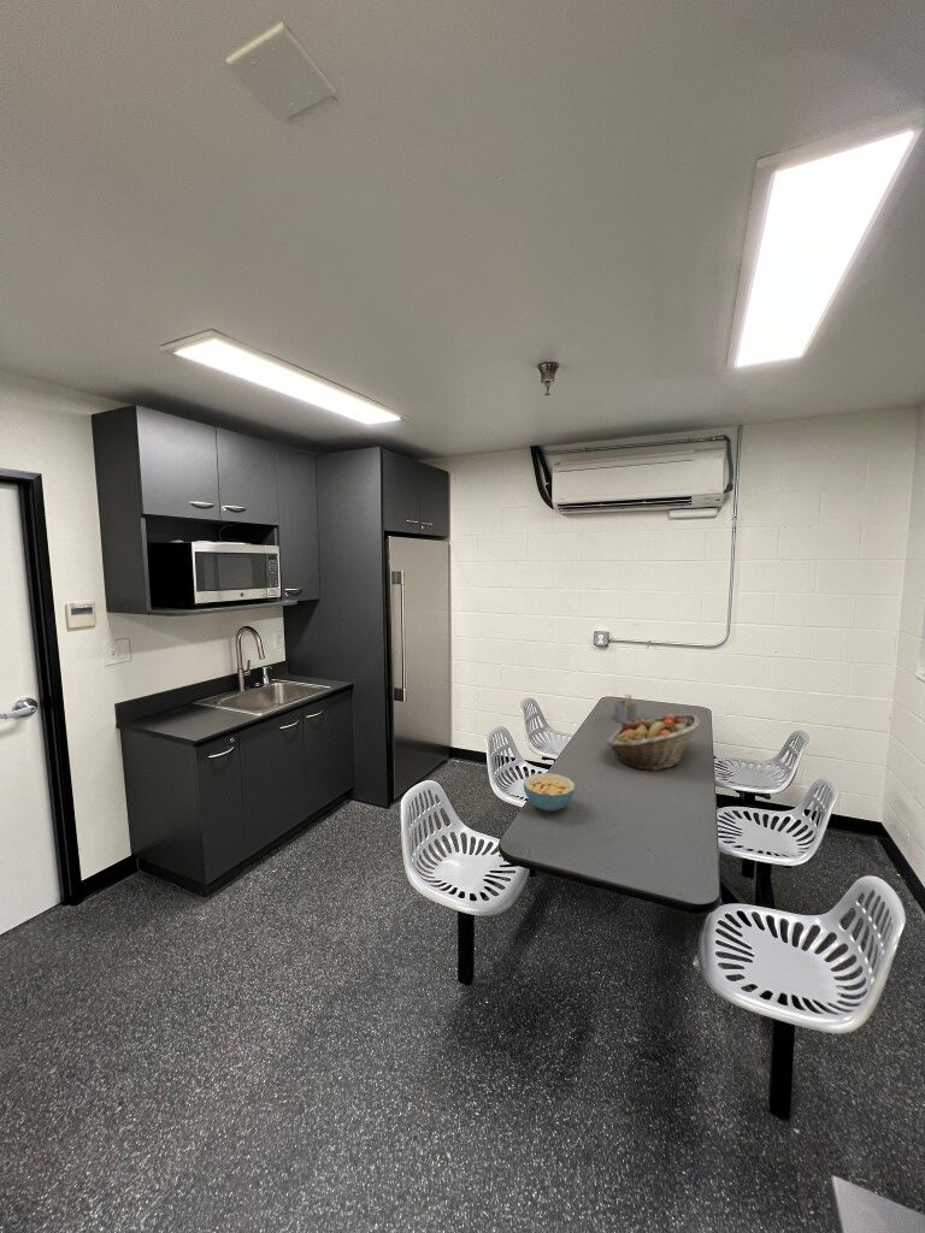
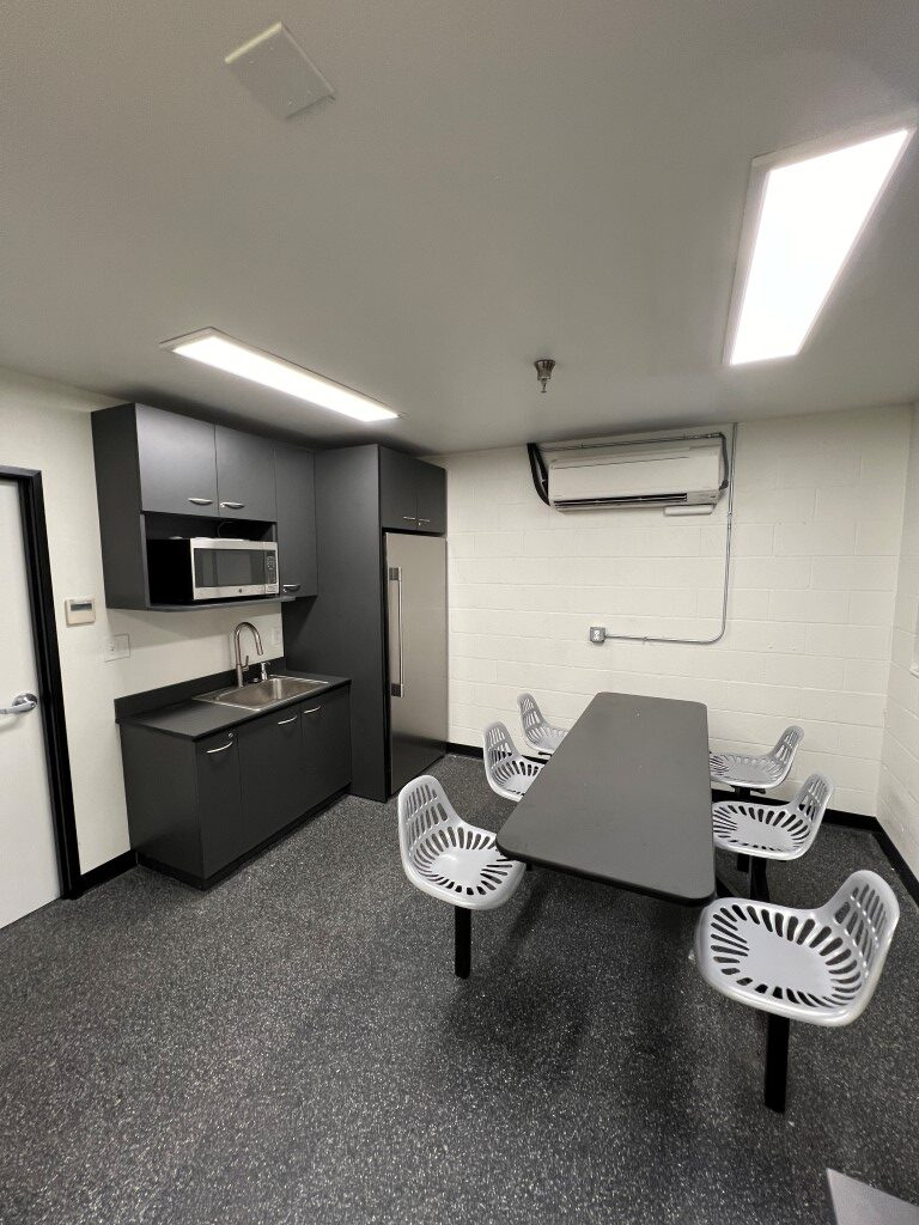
- fruit basket (653, 737)
- napkin holder (625, 708)
- cereal bowl (548, 795)
